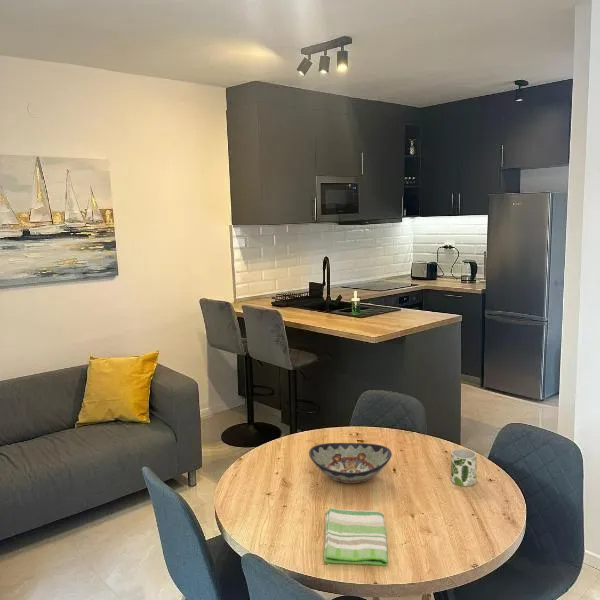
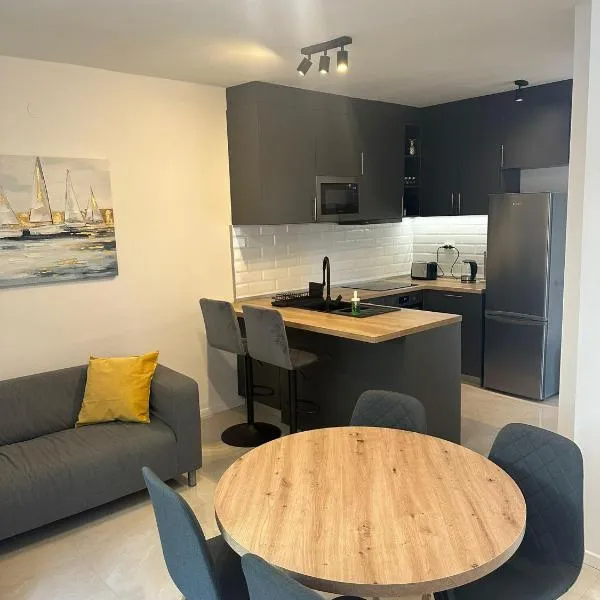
- mug (461, 464)
- decorative bowl (350, 465)
- dish towel (355, 534)
